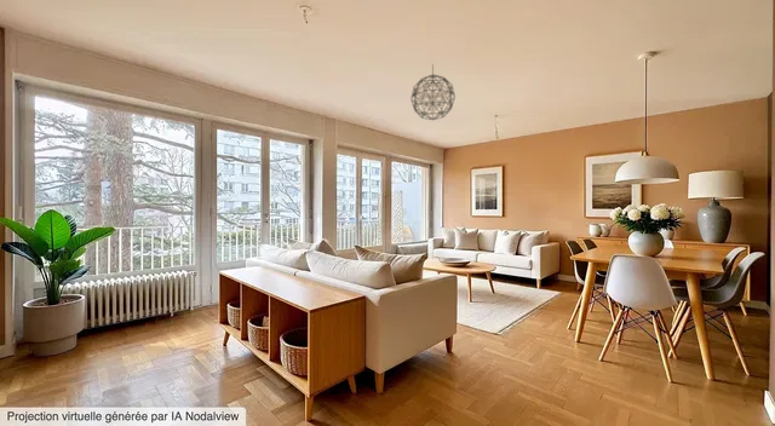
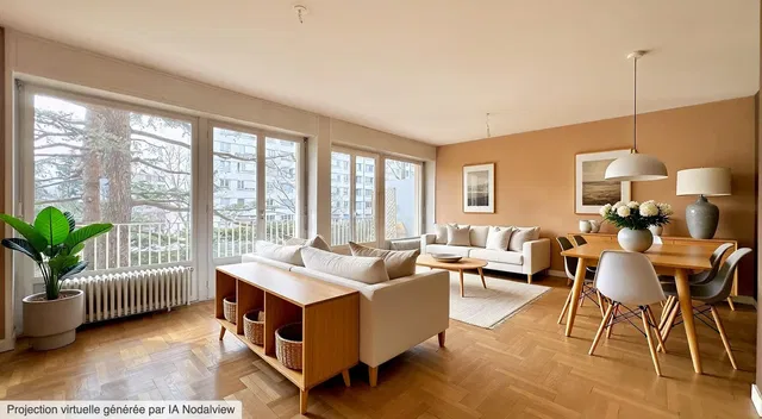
- pendant light (432, 92)
